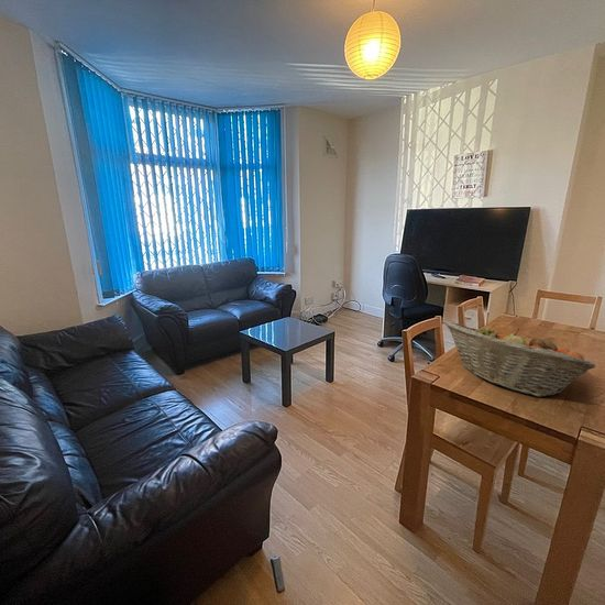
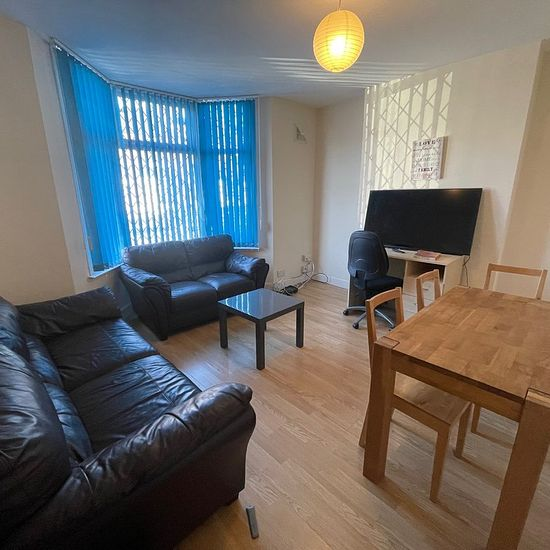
- fruit basket (509, 351)
